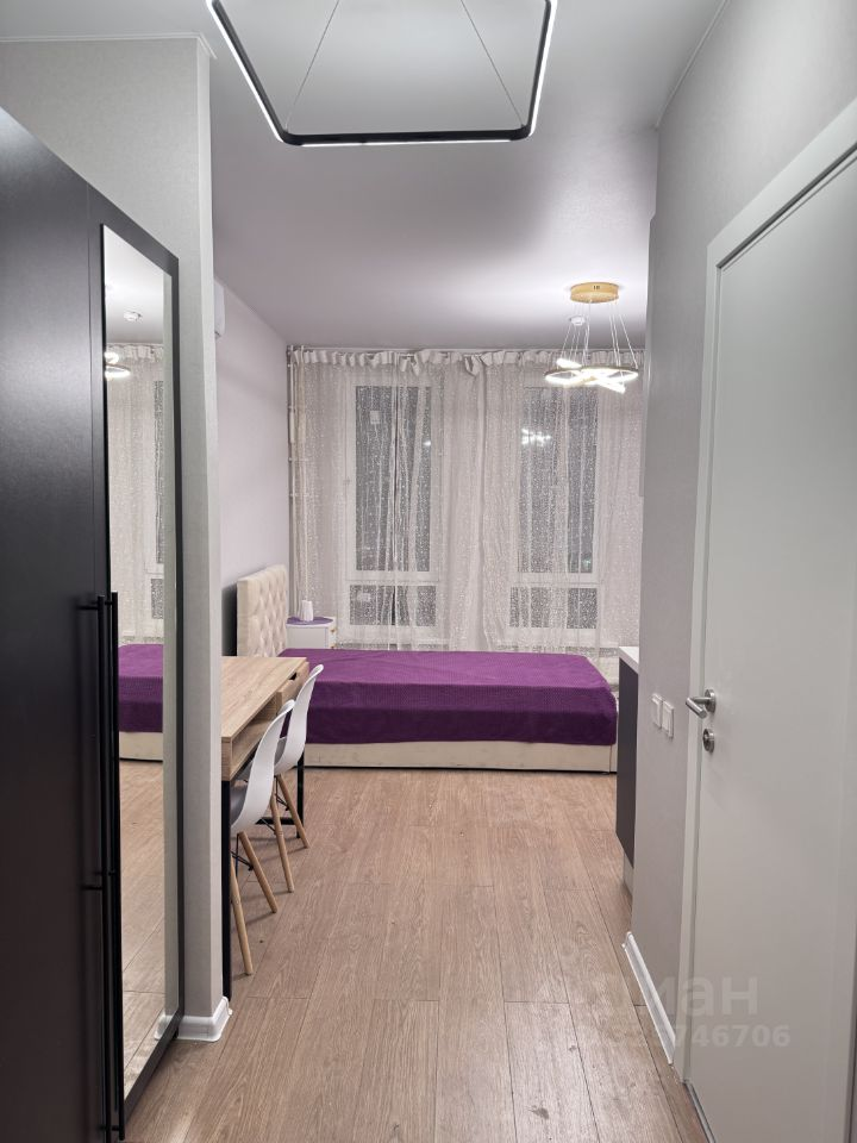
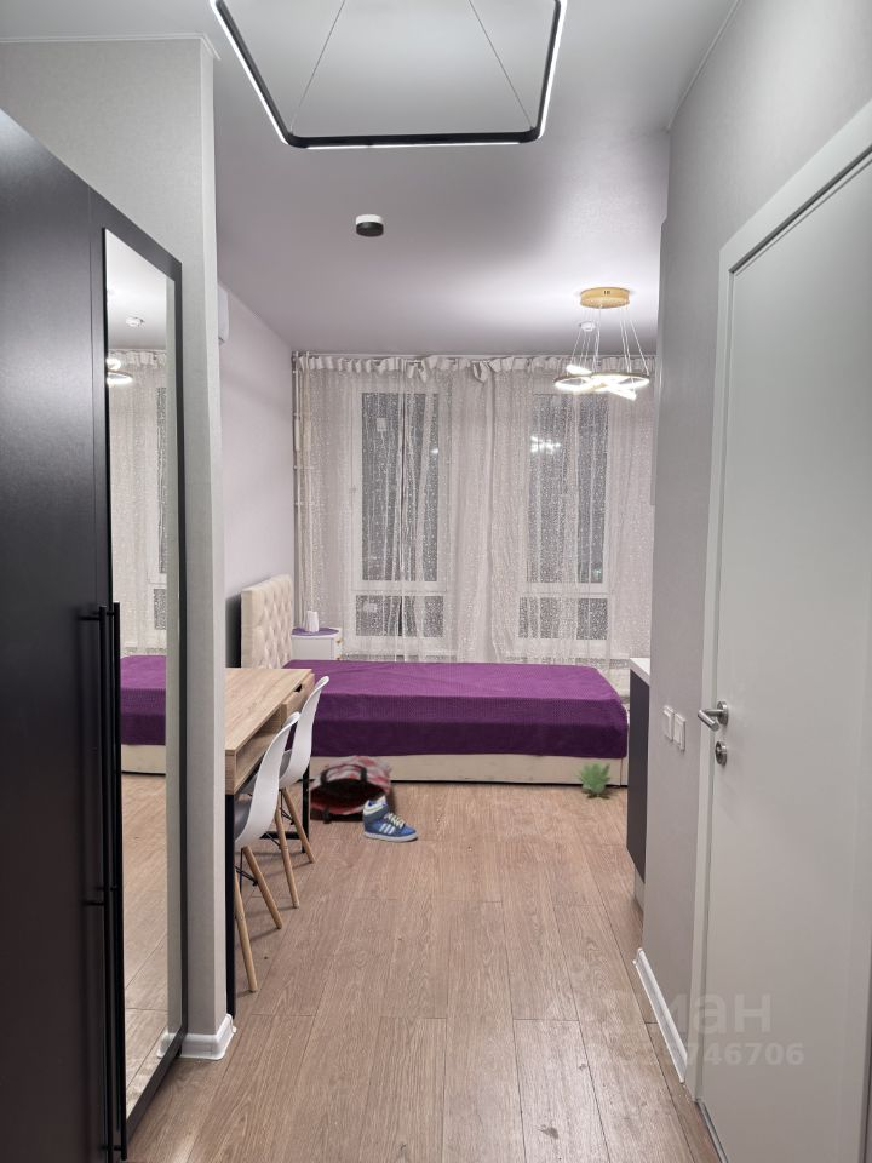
+ smoke detector (369, 225)
+ sneaker (389, 817)
+ decorative plant (596, 778)
+ bag (350, 779)
